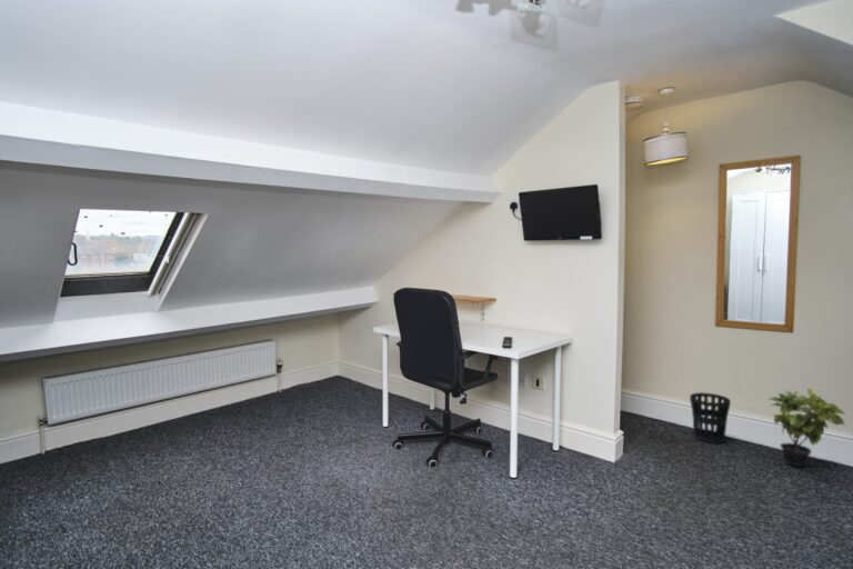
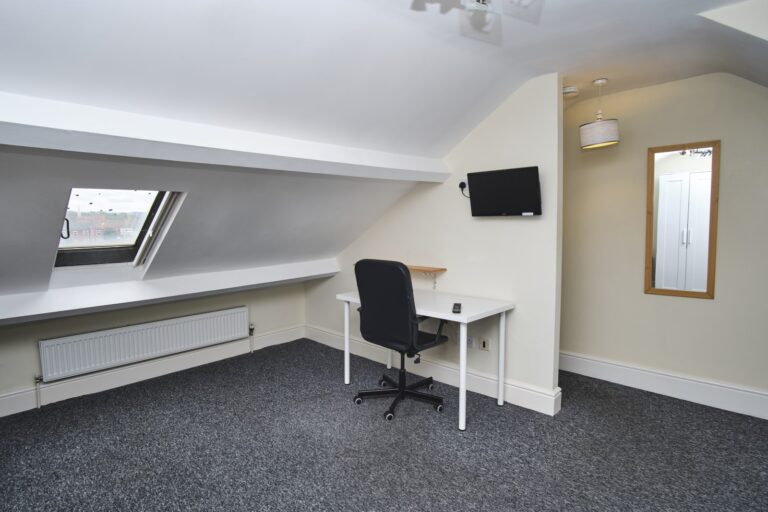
- wastebasket (709, 418)
- potted plant (802, 427)
